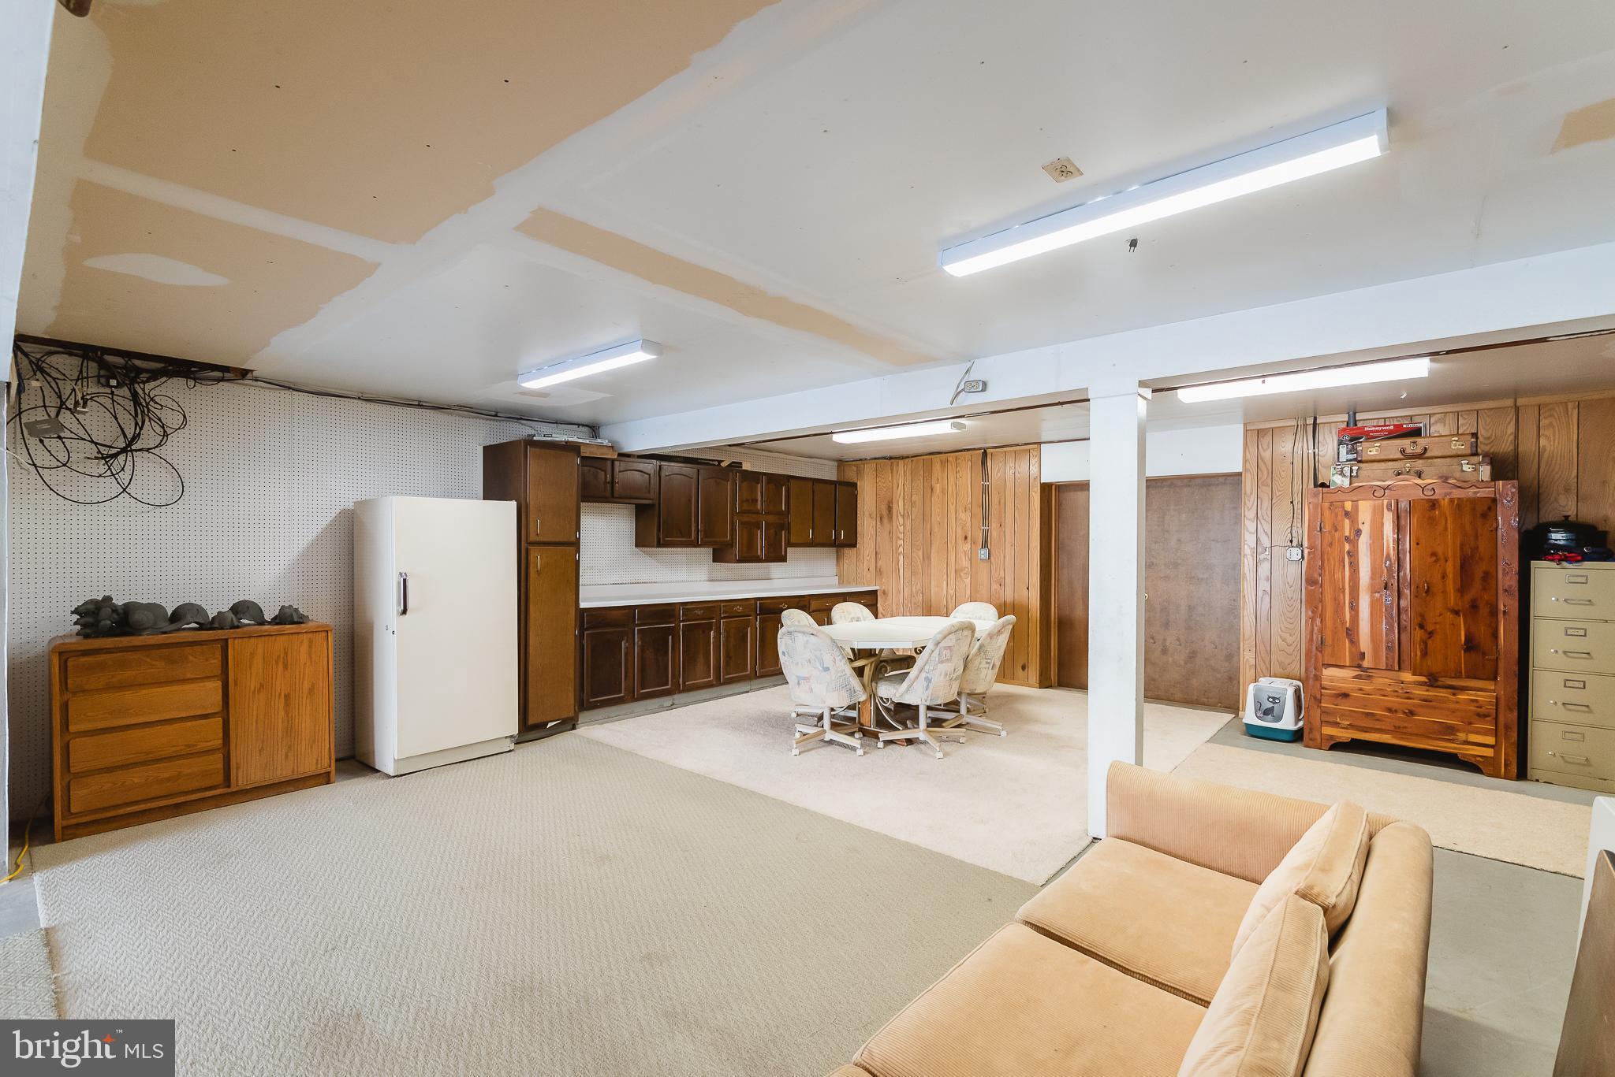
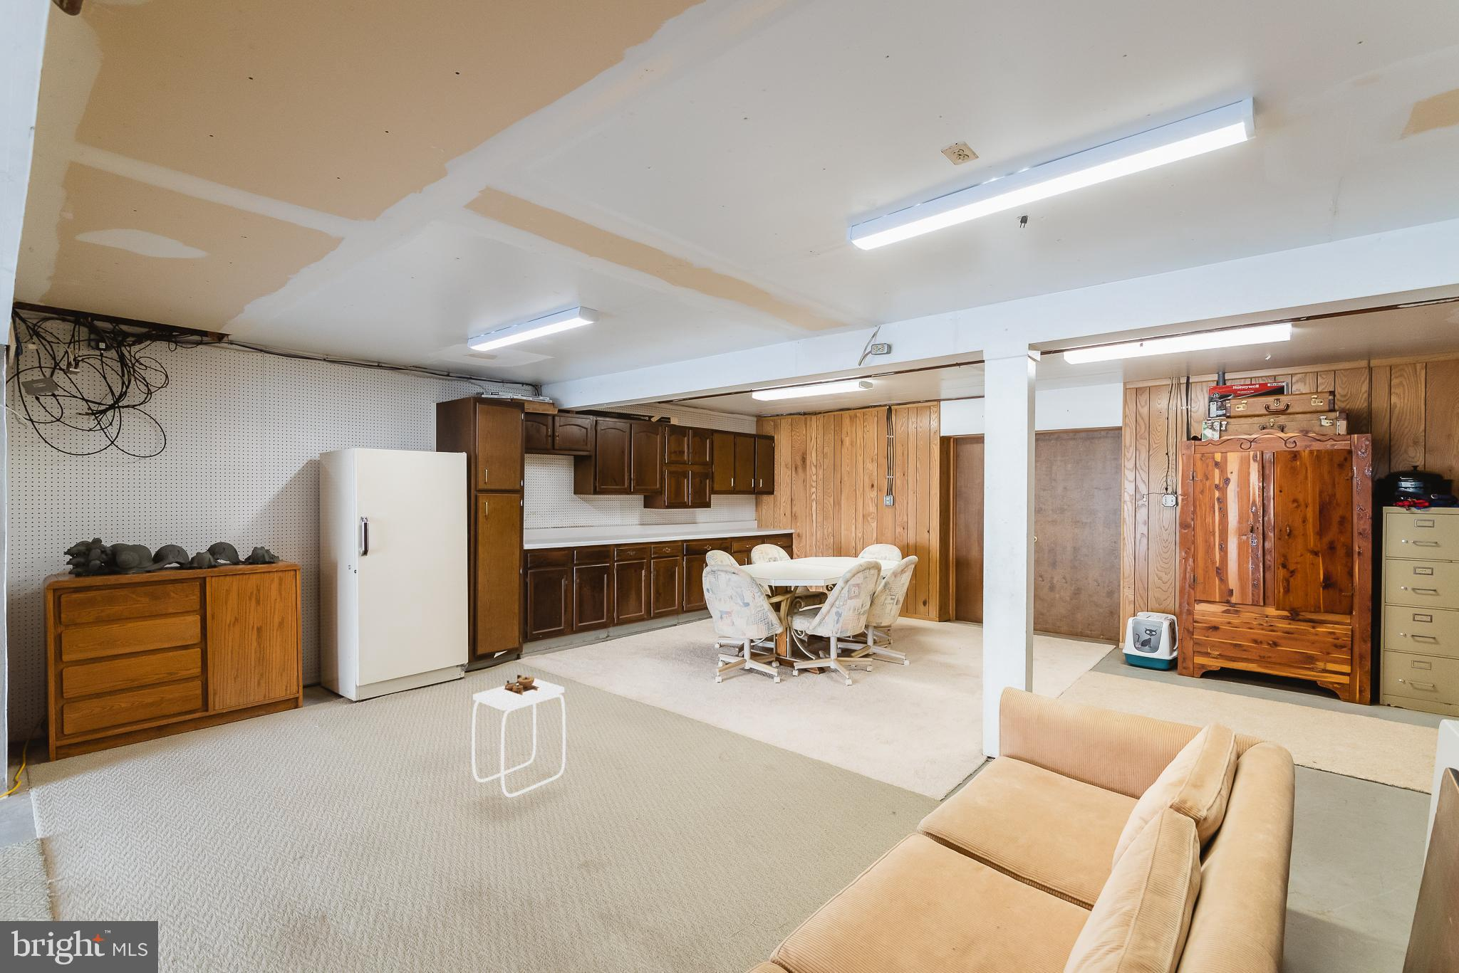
+ side table (533, 730)
